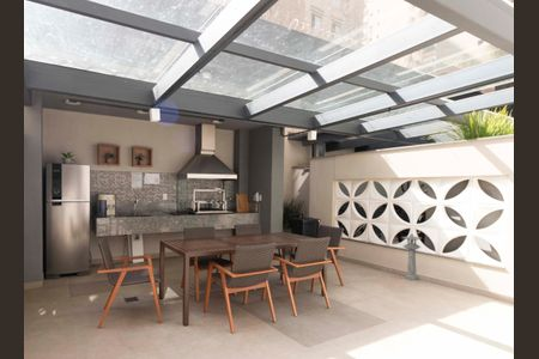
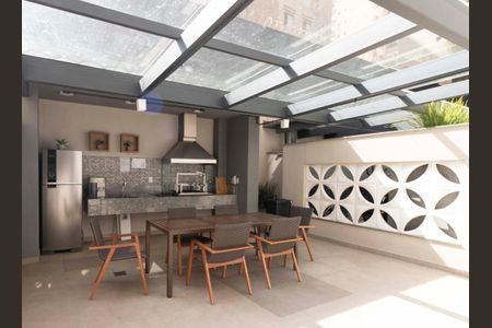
- lantern (411, 256)
